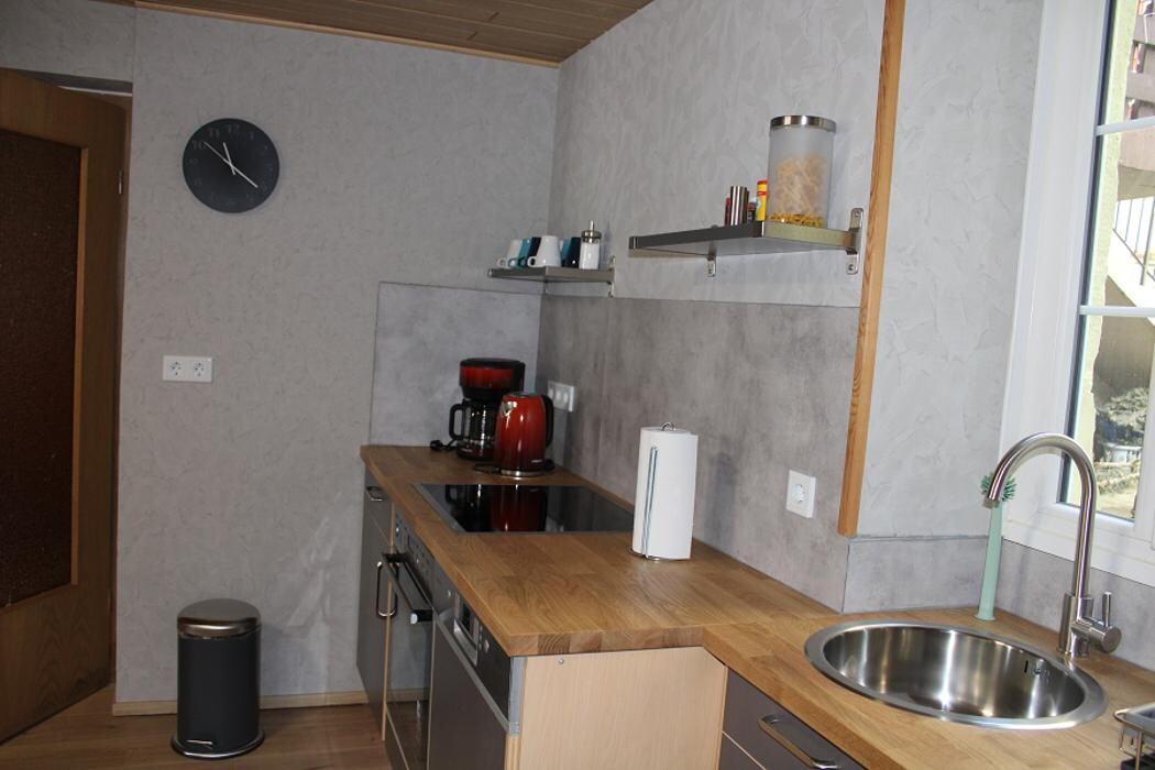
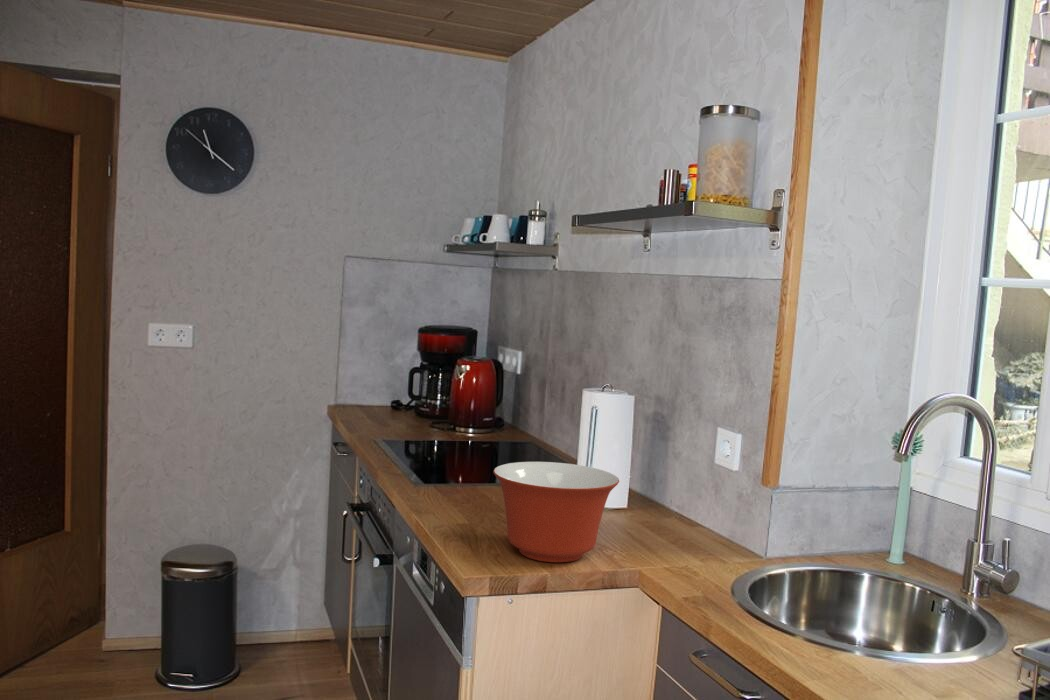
+ mixing bowl (553, 513)
